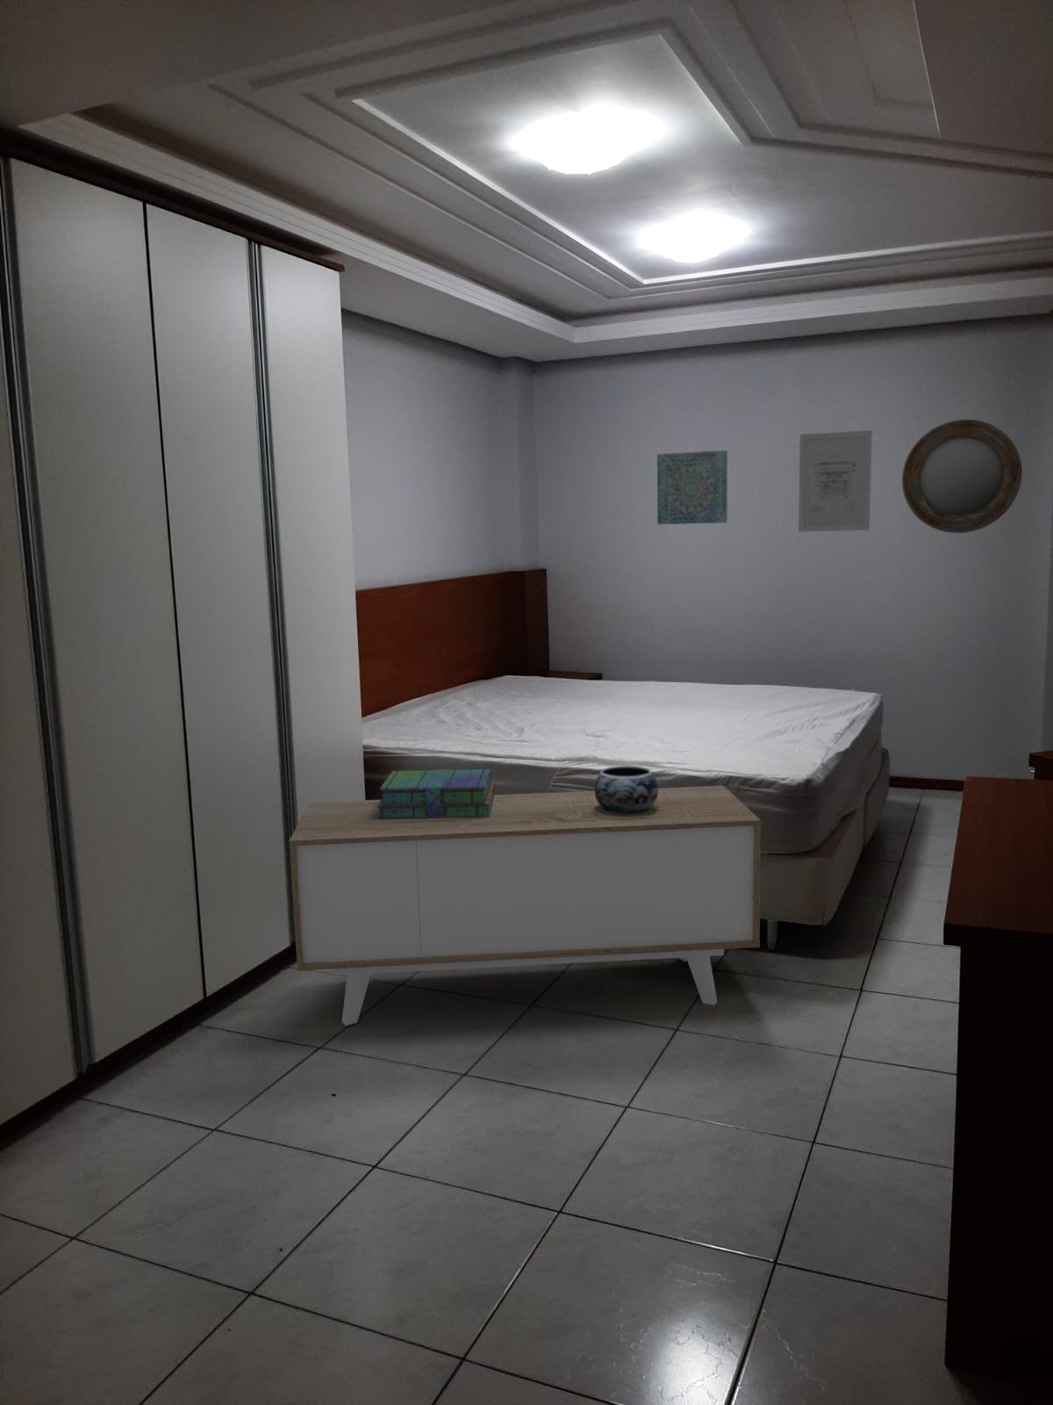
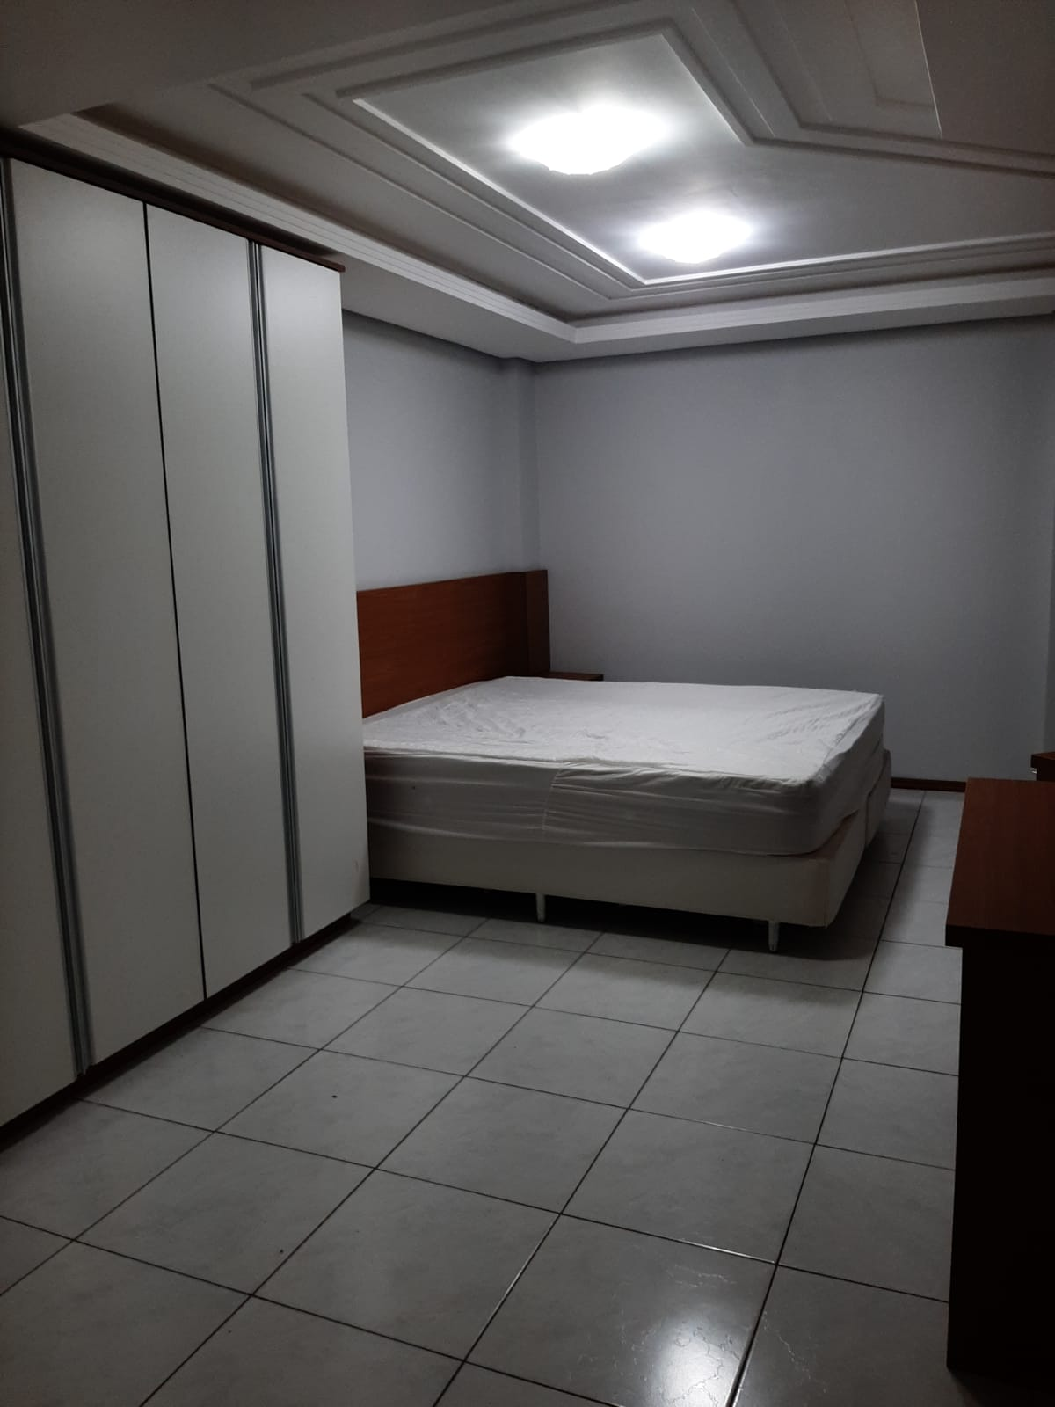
- wall art (691, 488)
- stack of books (437, 791)
- home mirror (961, 477)
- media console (524, 901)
- decorative bowl (626, 789)
- wall art (834, 481)
